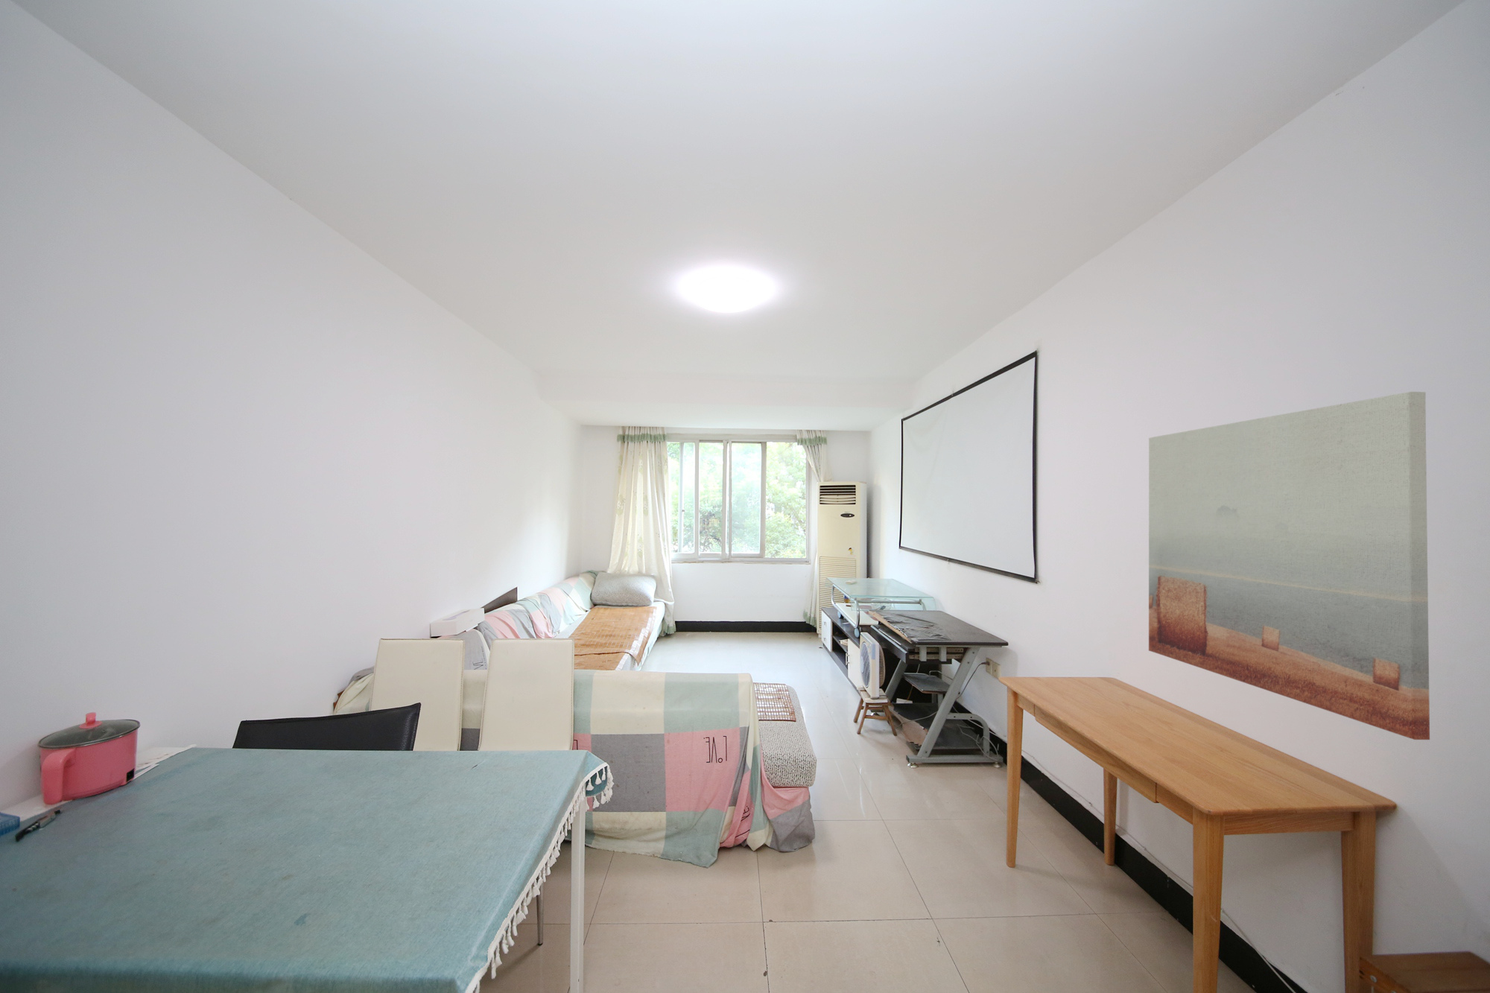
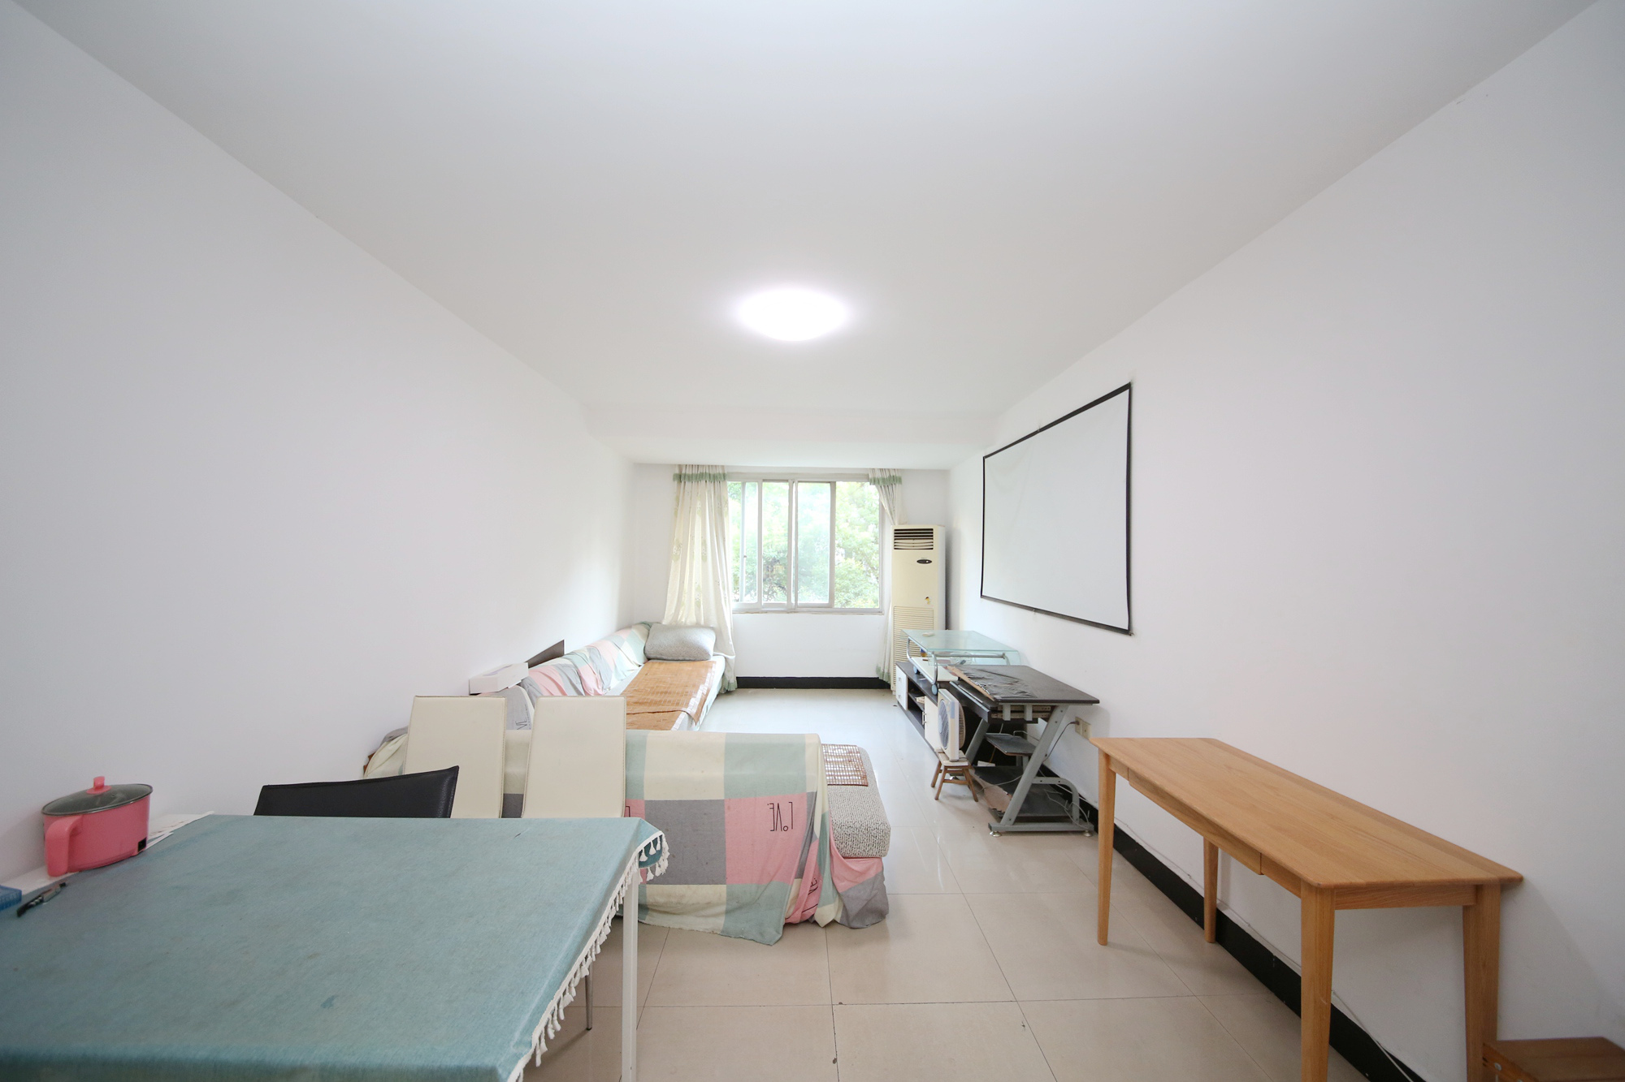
- wall art (1255, 551)
